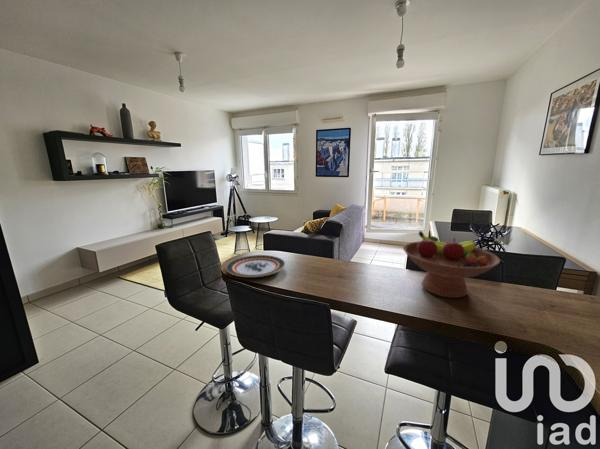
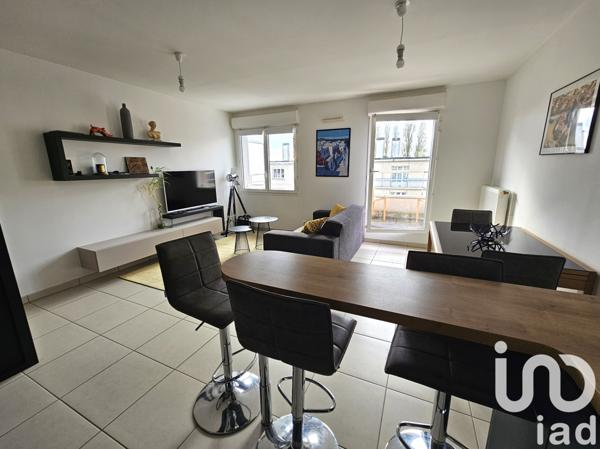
- plate (256, 266)
- fruit bowl (446, 263)
